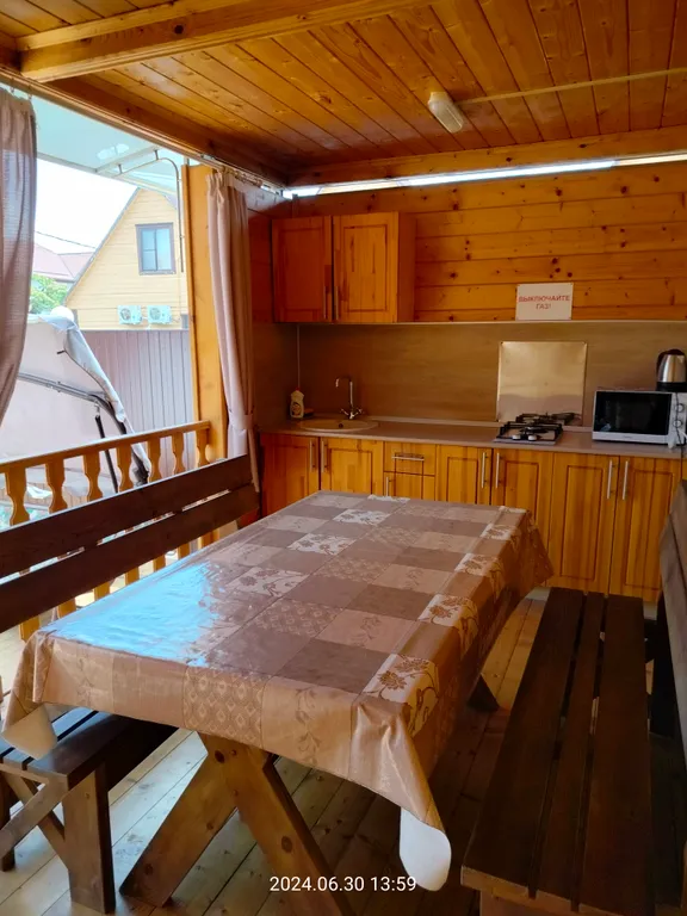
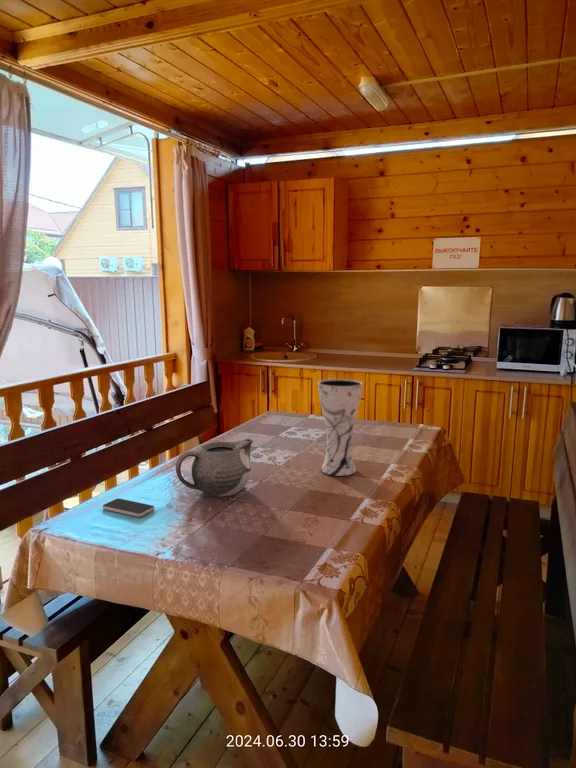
+ smartphone (128, 507)
+ teapot (216, 467)
+ vase (339, 426)
